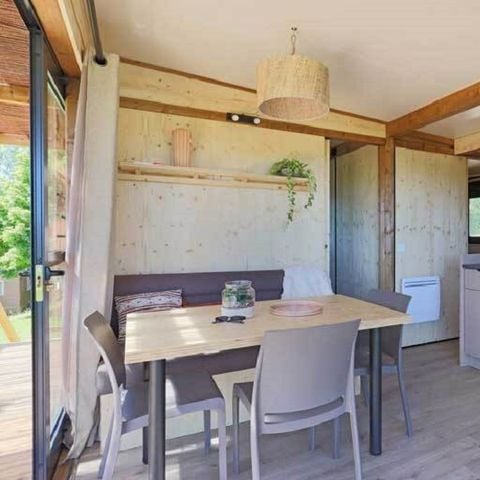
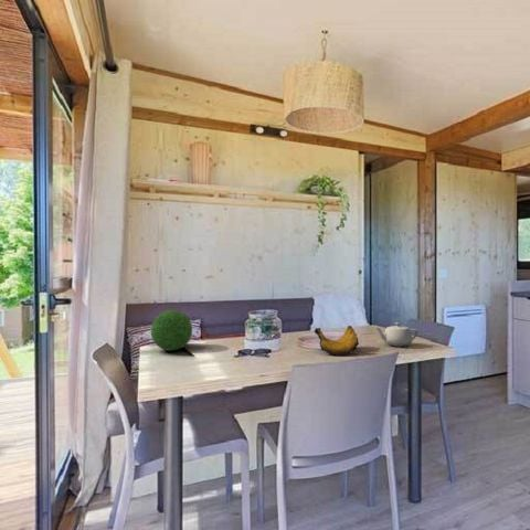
+ teapot (396, 333)
+ banana bunch (340, 339)
+ decorative ball (171, 330)
